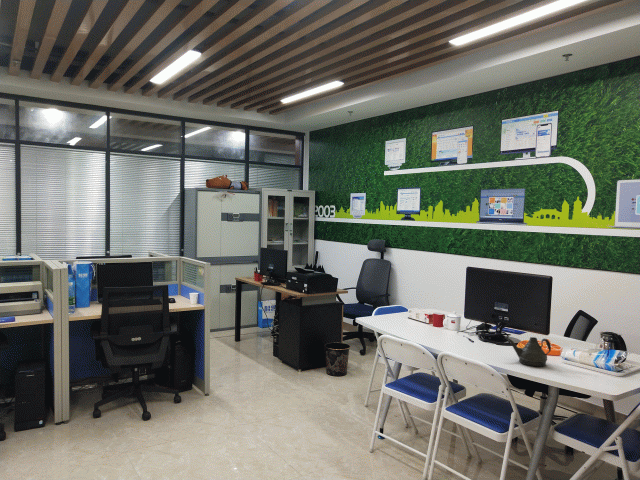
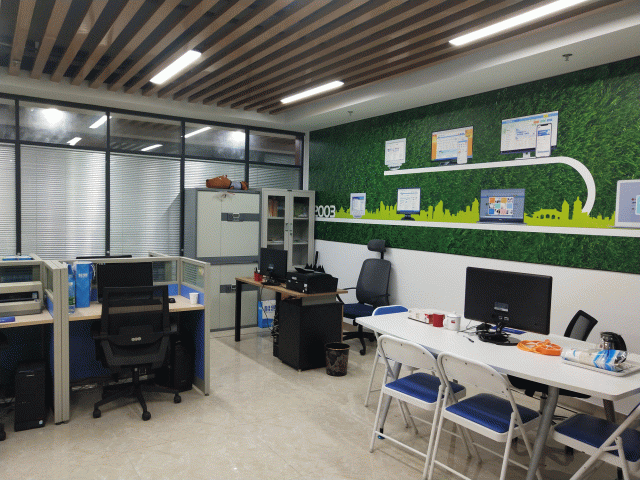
- teapot (527, 349)
